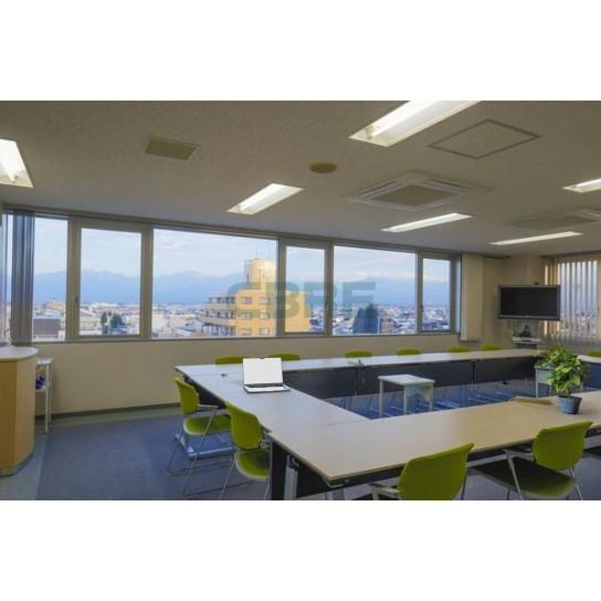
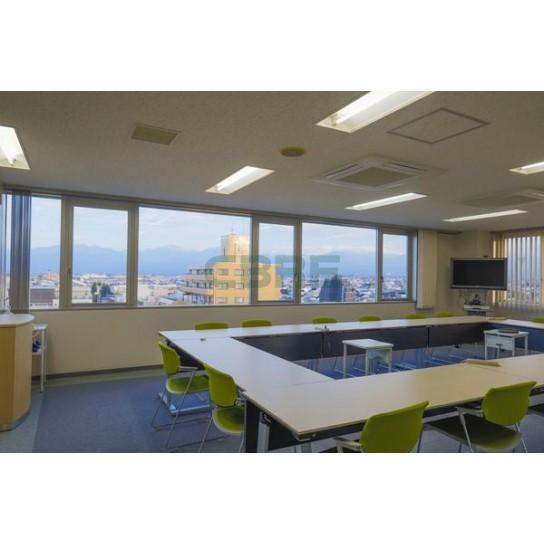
- laptop (265, 373)
- potted plant (565, 376)
